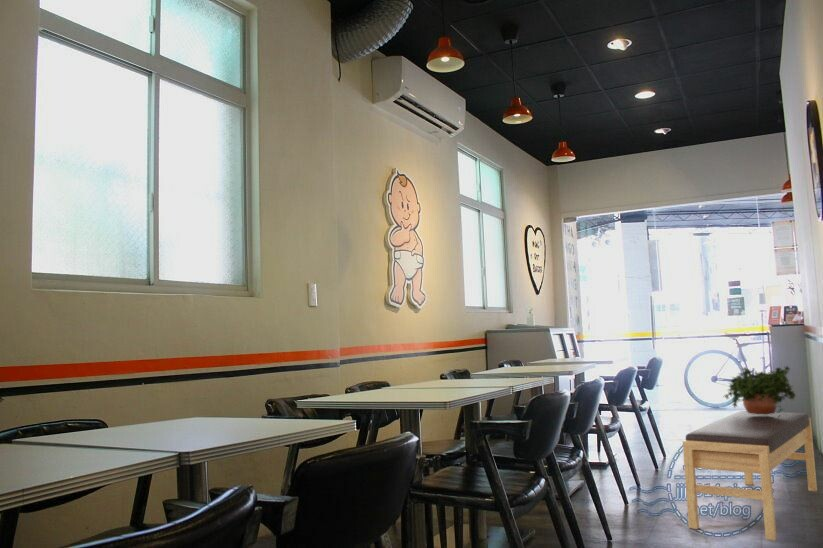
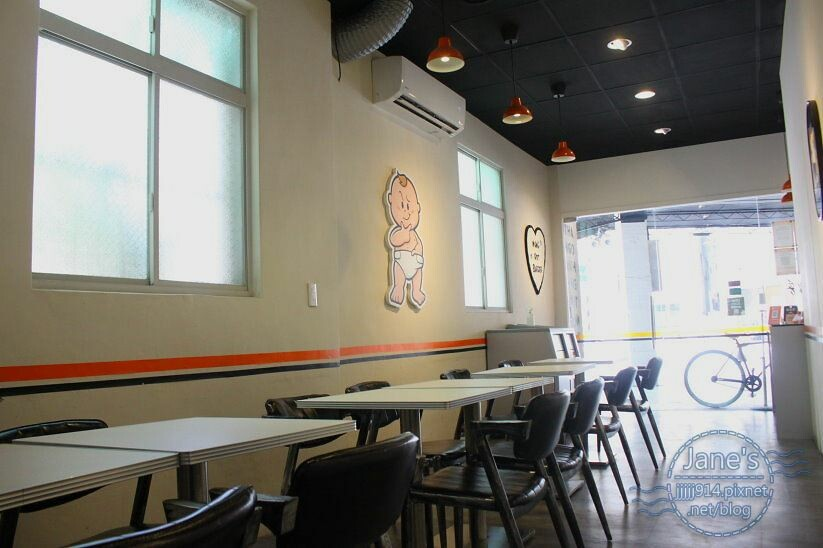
- potted plant (758, 390)
- bench (755, 464)
